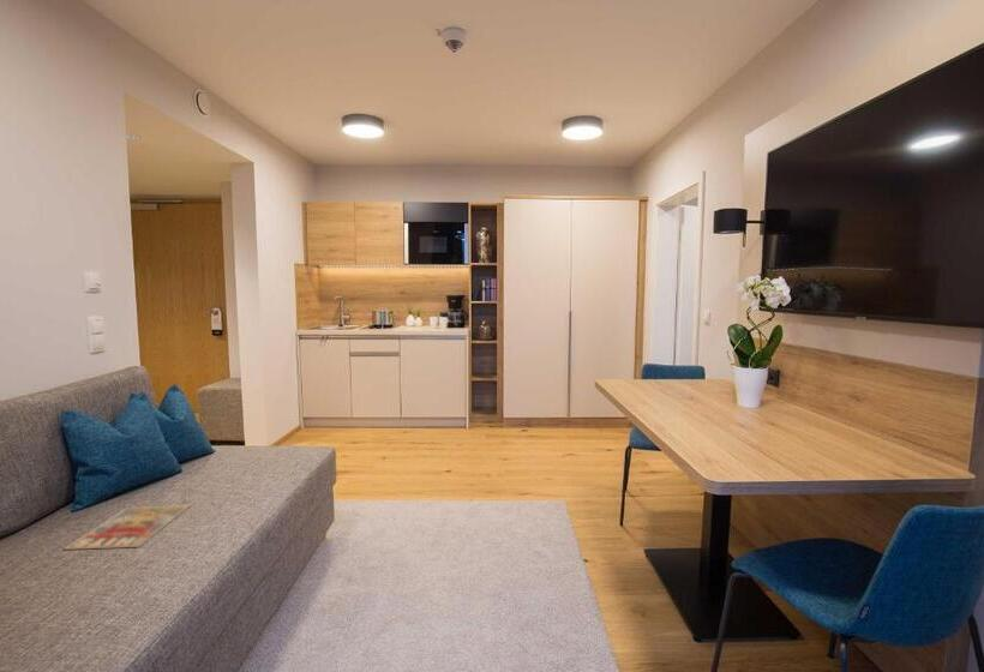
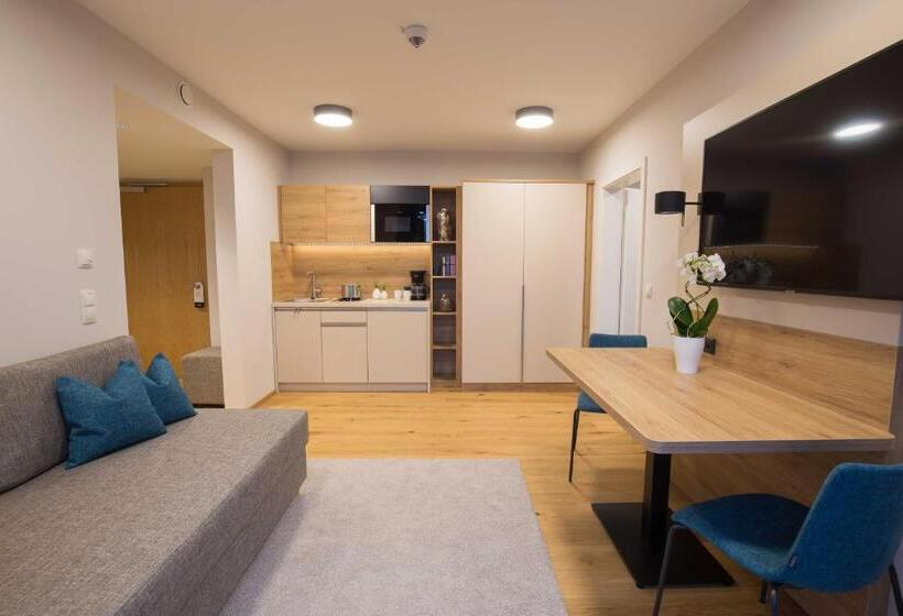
- magazine (132, 524)
